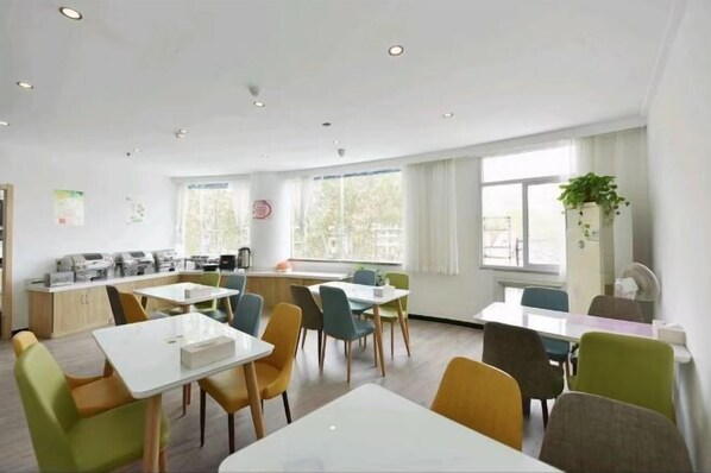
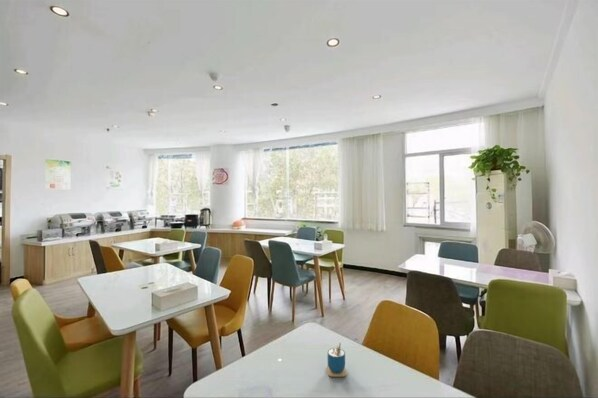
+ cup (336, 355)
